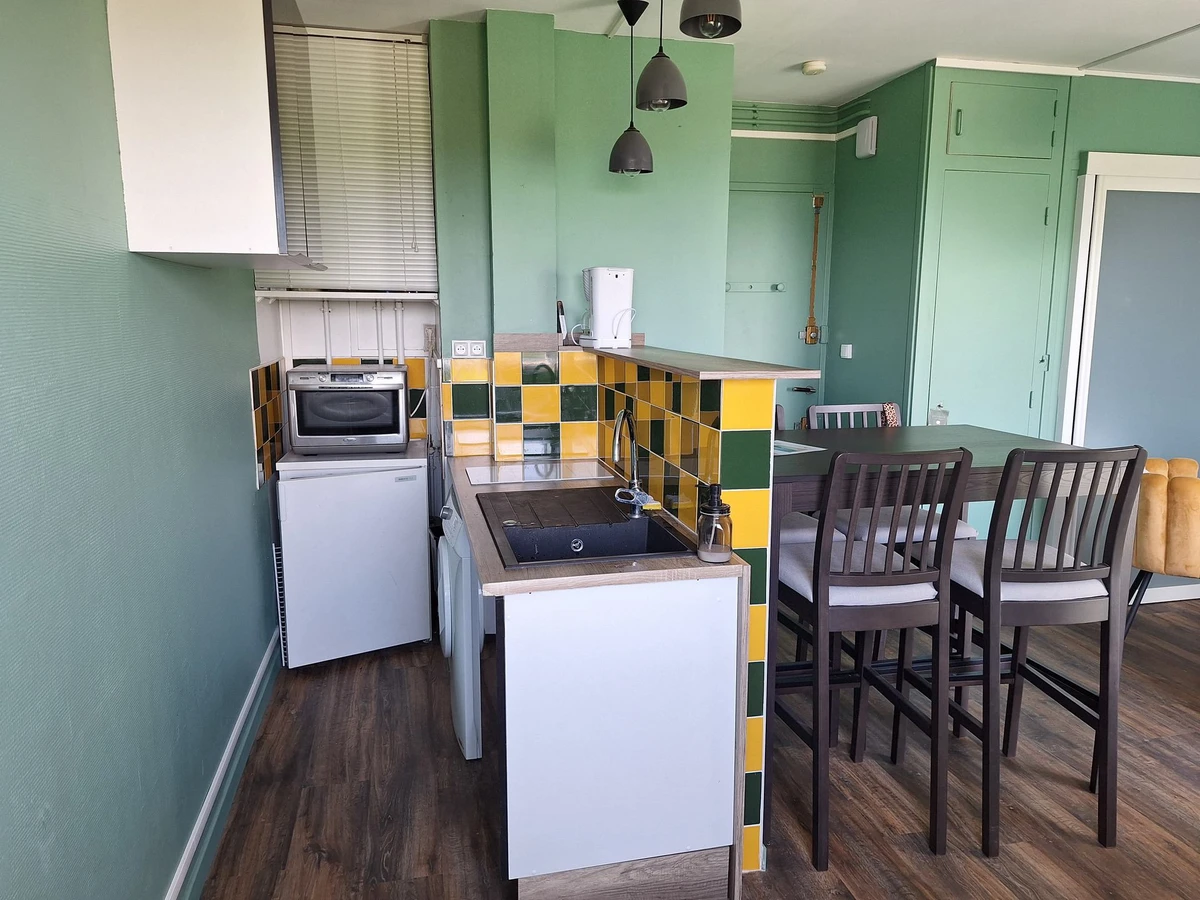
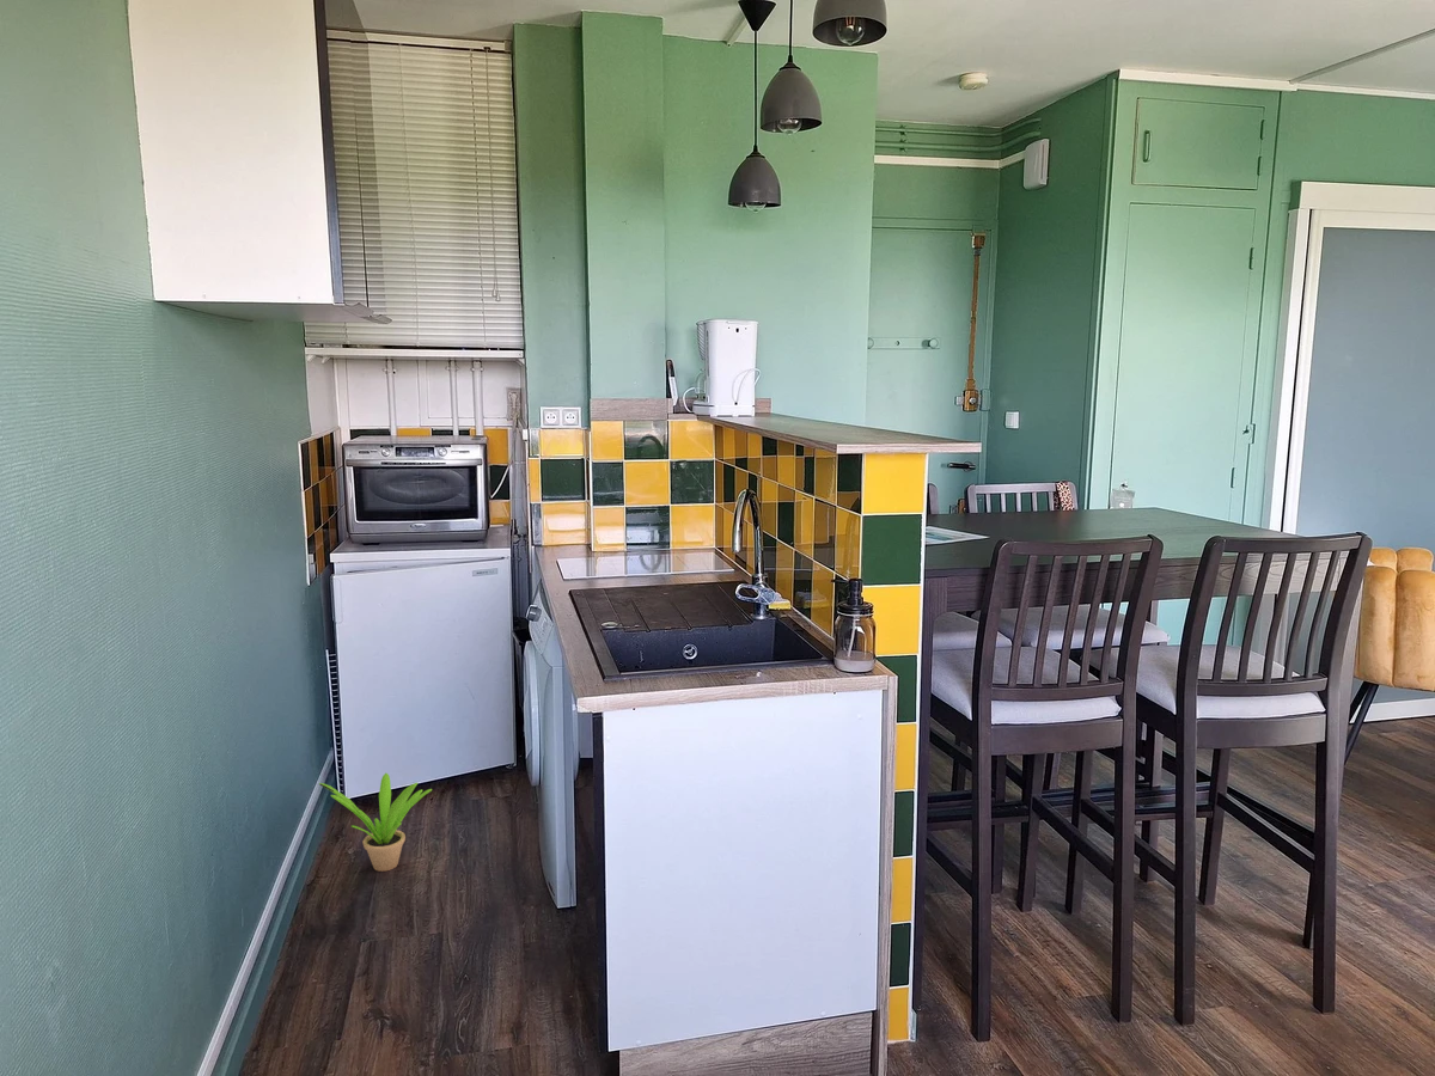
+ potted plant (380, 817)
